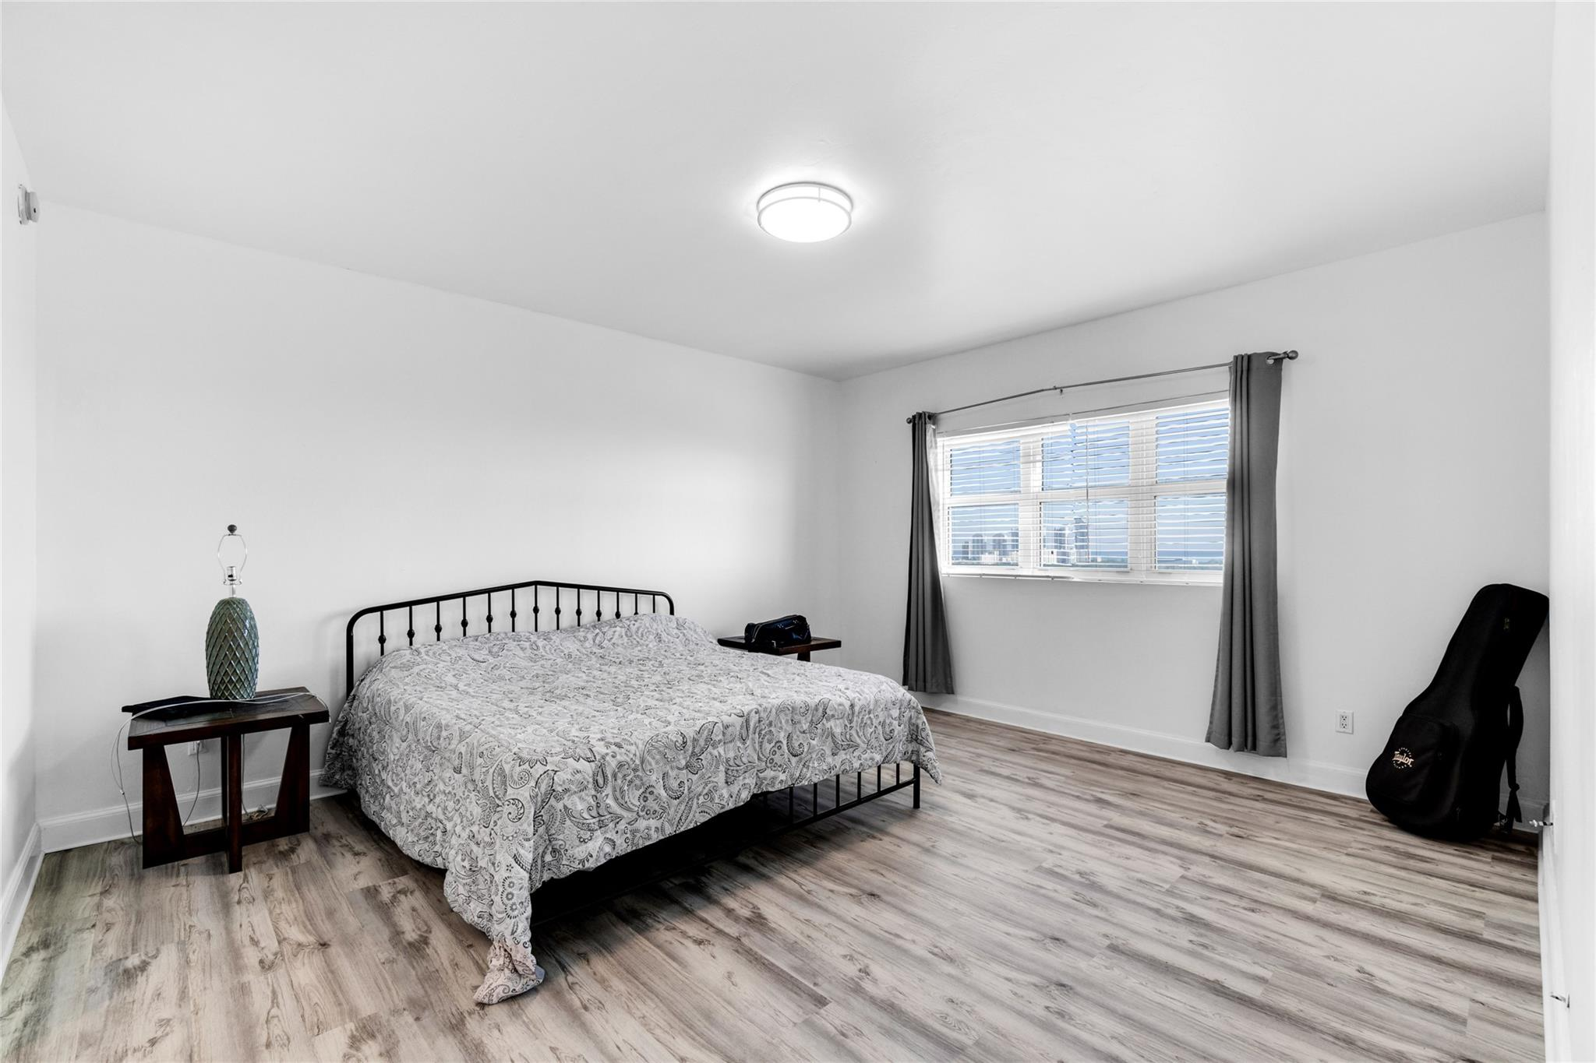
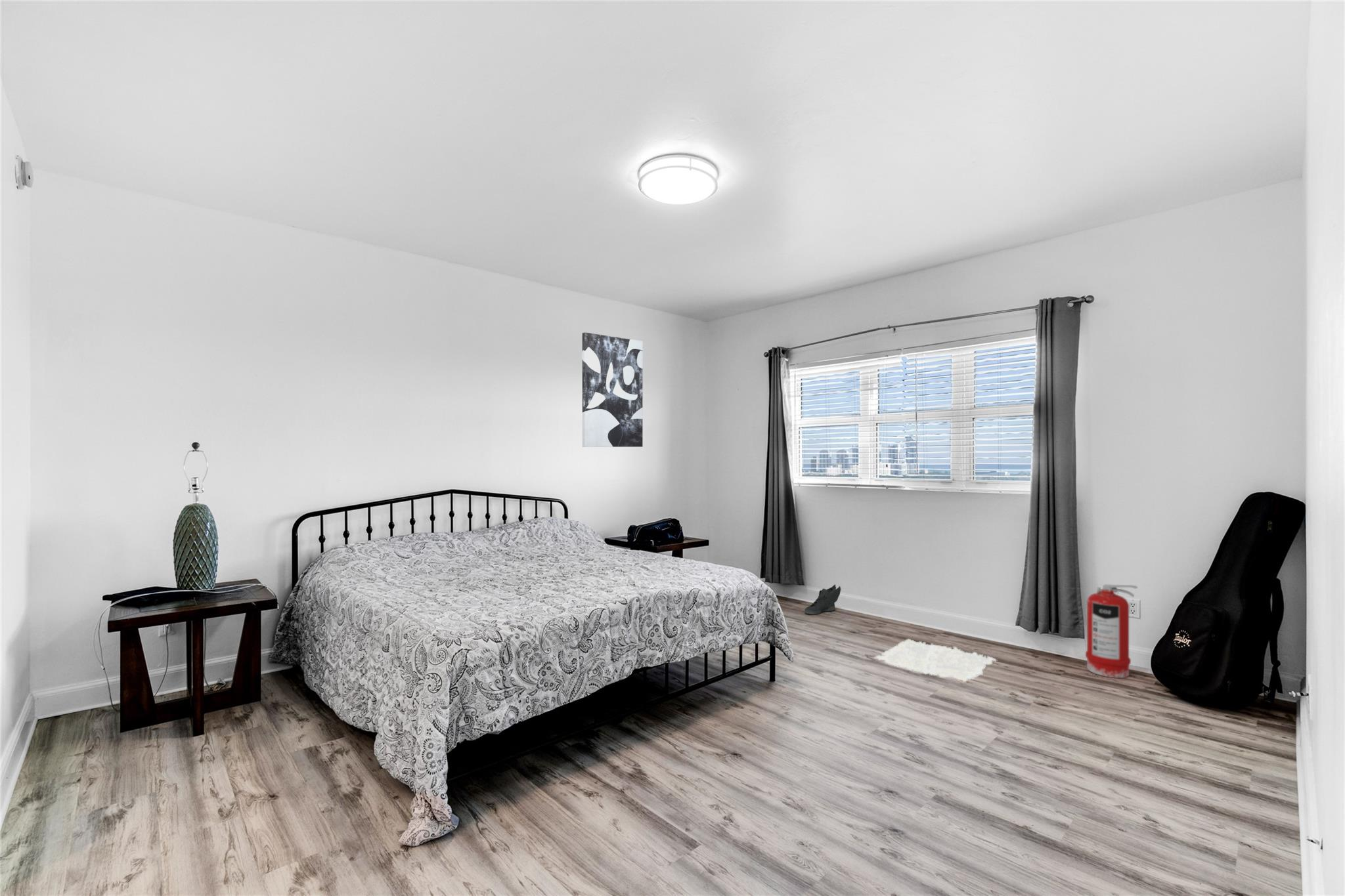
+ wall art (613, 392)
+ rug (936, 657)
+ fire extinguisher (1113, 626)
+ sneaker (822, 599)
